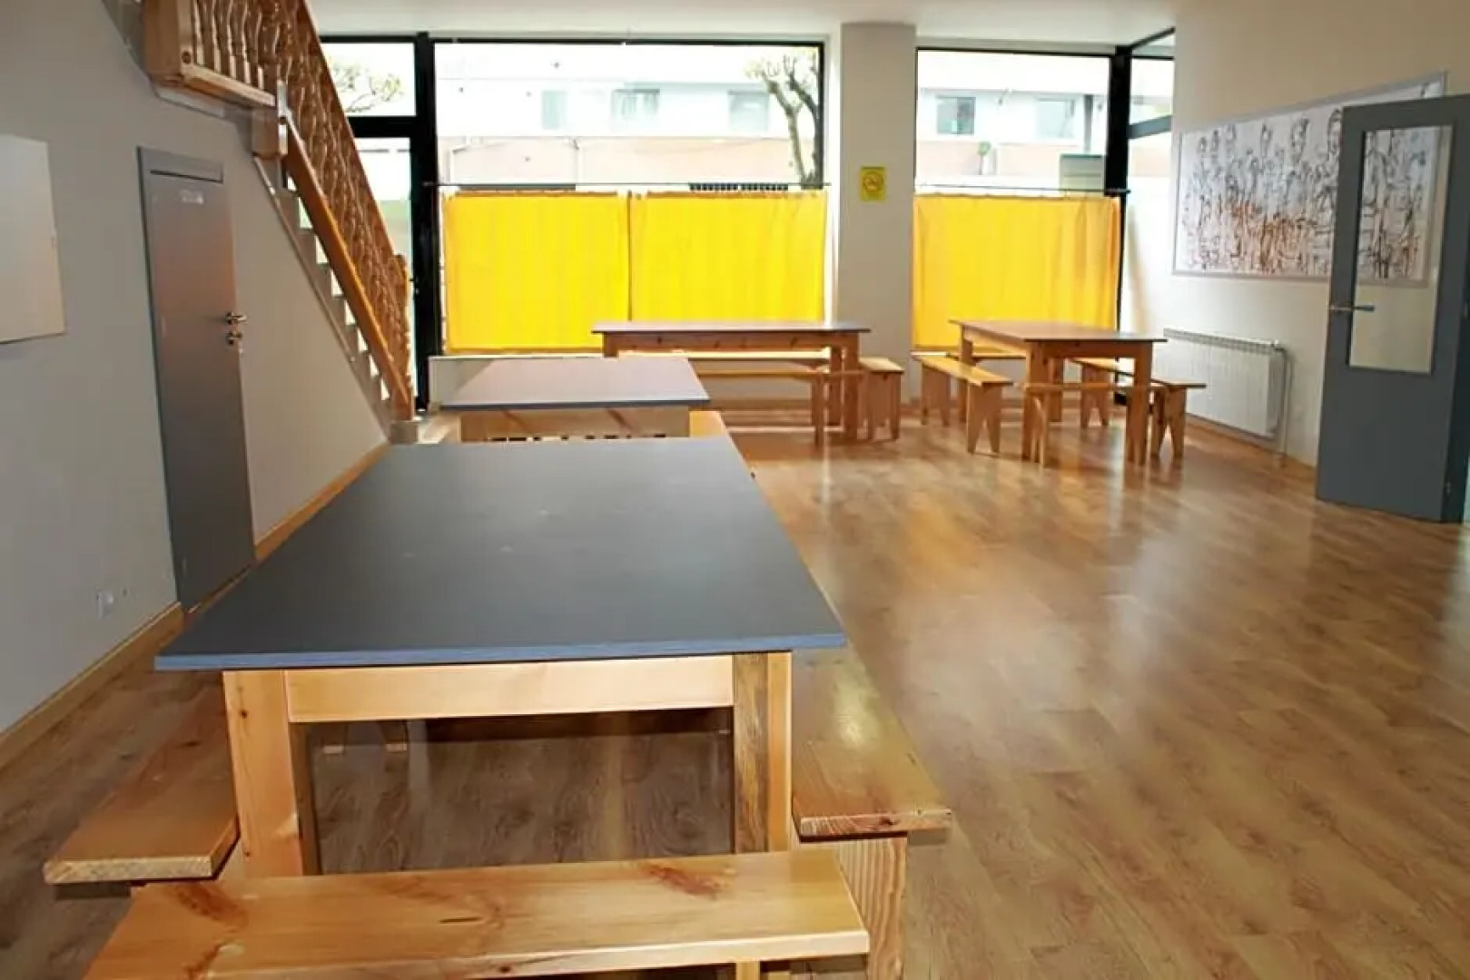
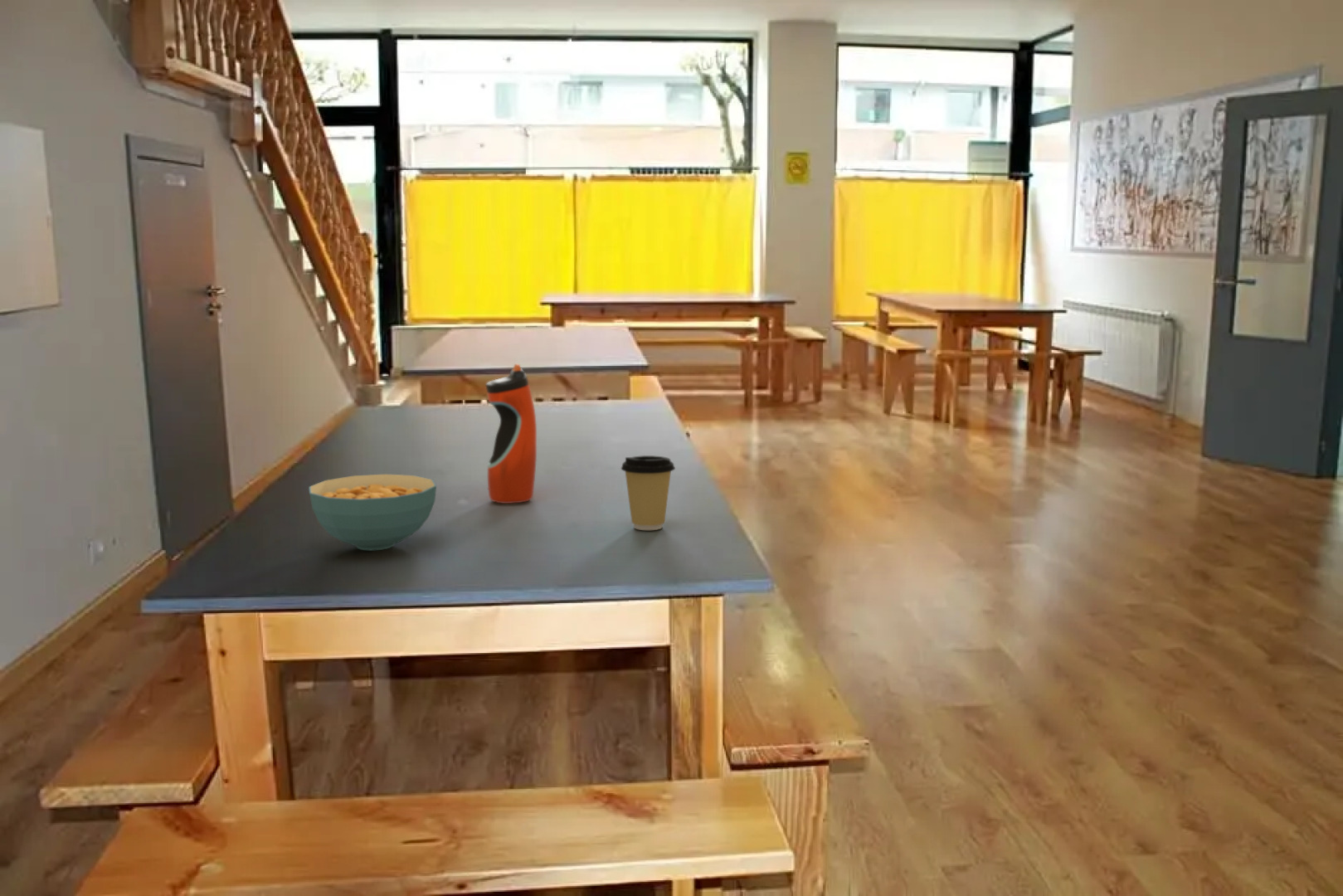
+ cereal bowl (373, 516)
+ water bottle (511, 432)
+ coffee cup (648, 491)
